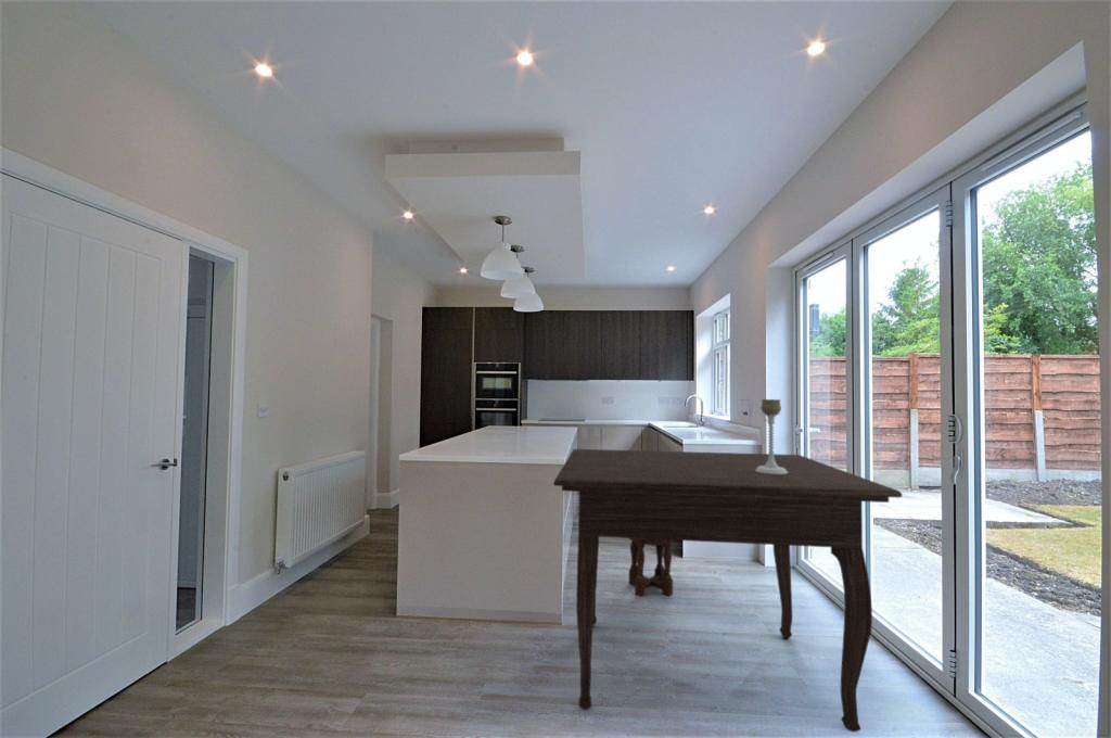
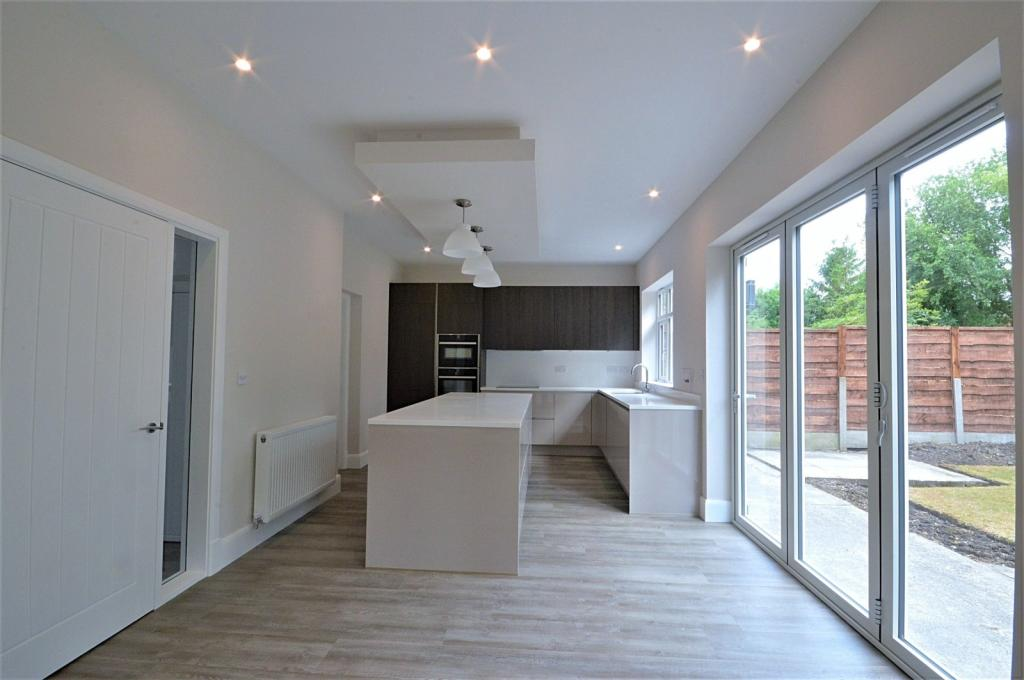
- stool (656, 551)
- candle holder (770, 434)
- dining table (698, 540)
